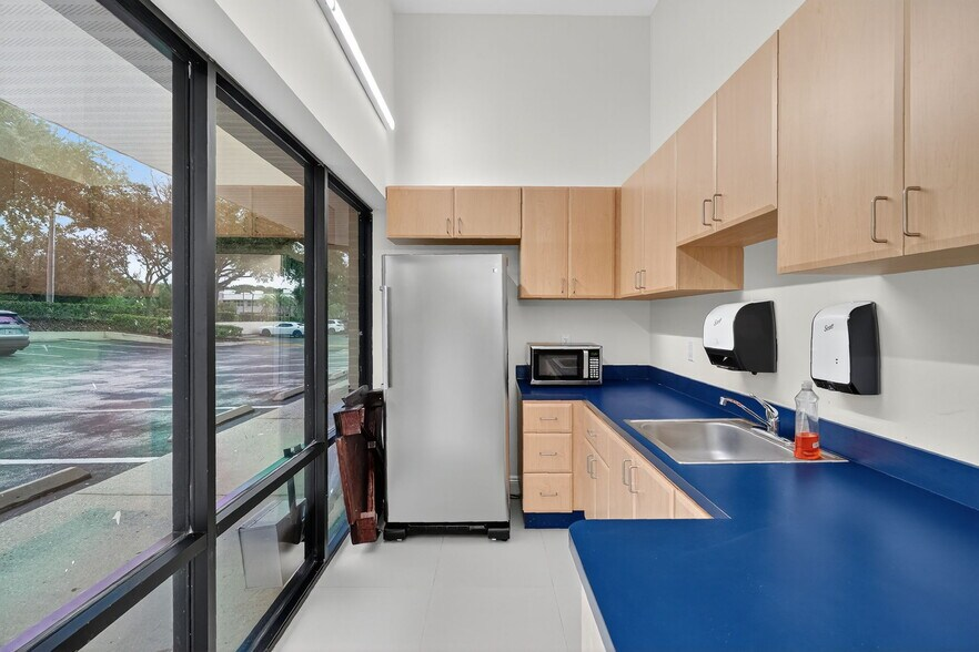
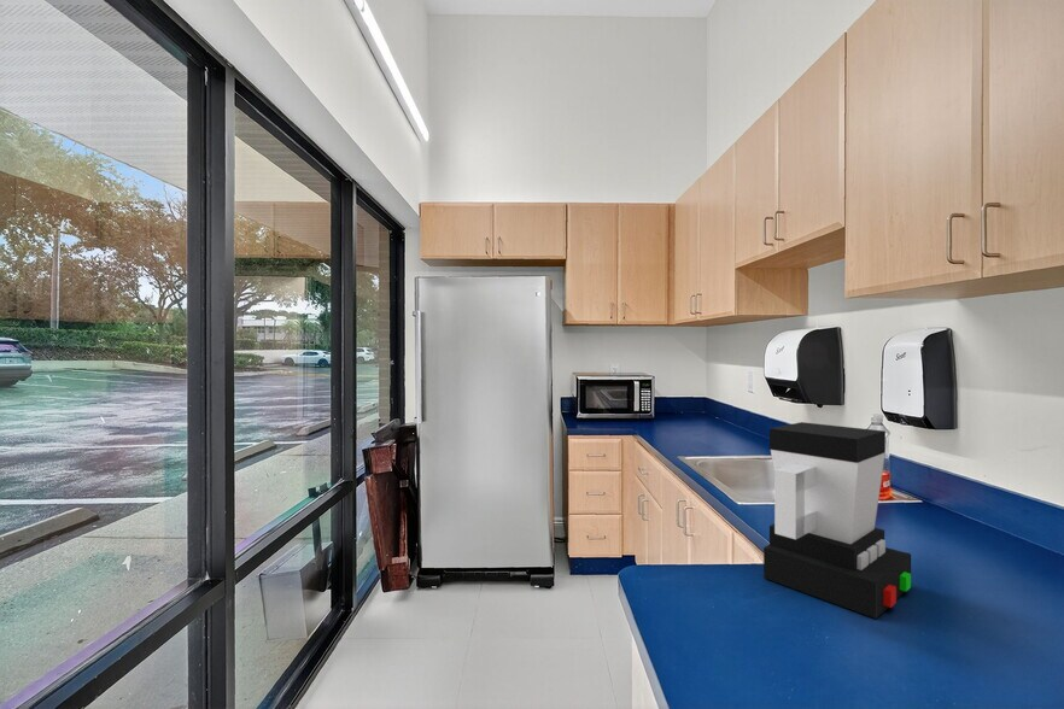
+ coffee maker (832, 509)
